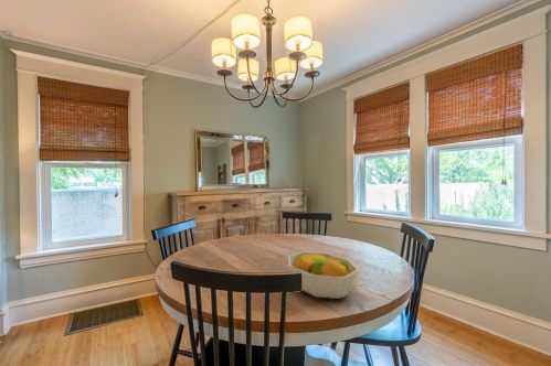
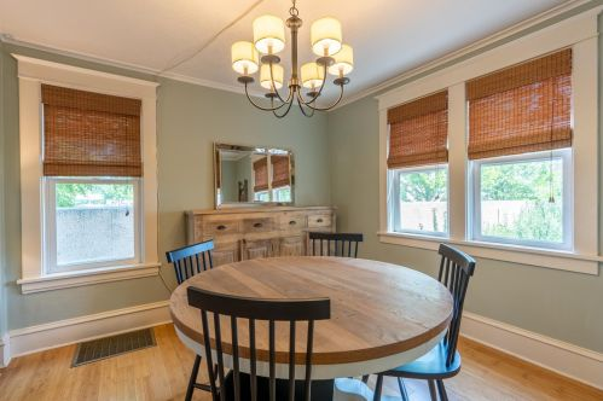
- fruit bowl (320, 269)
